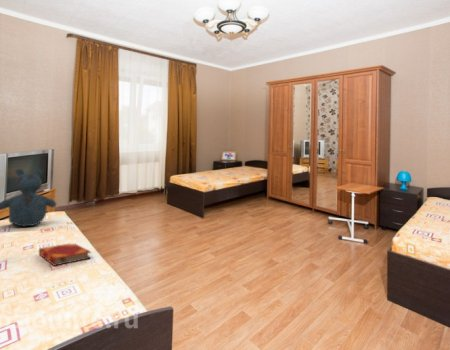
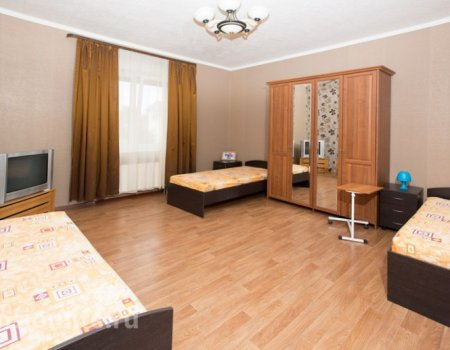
- hardback book (64, 253)
- teddy bear (28, 197)
